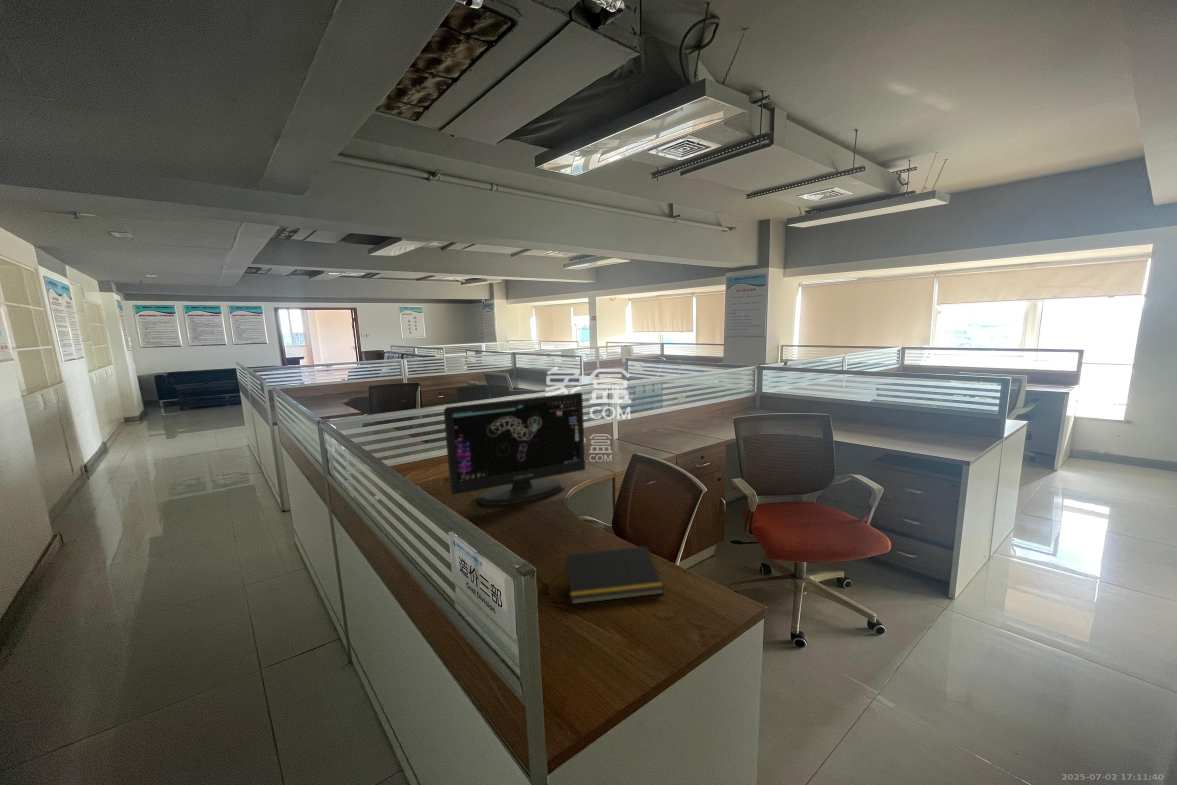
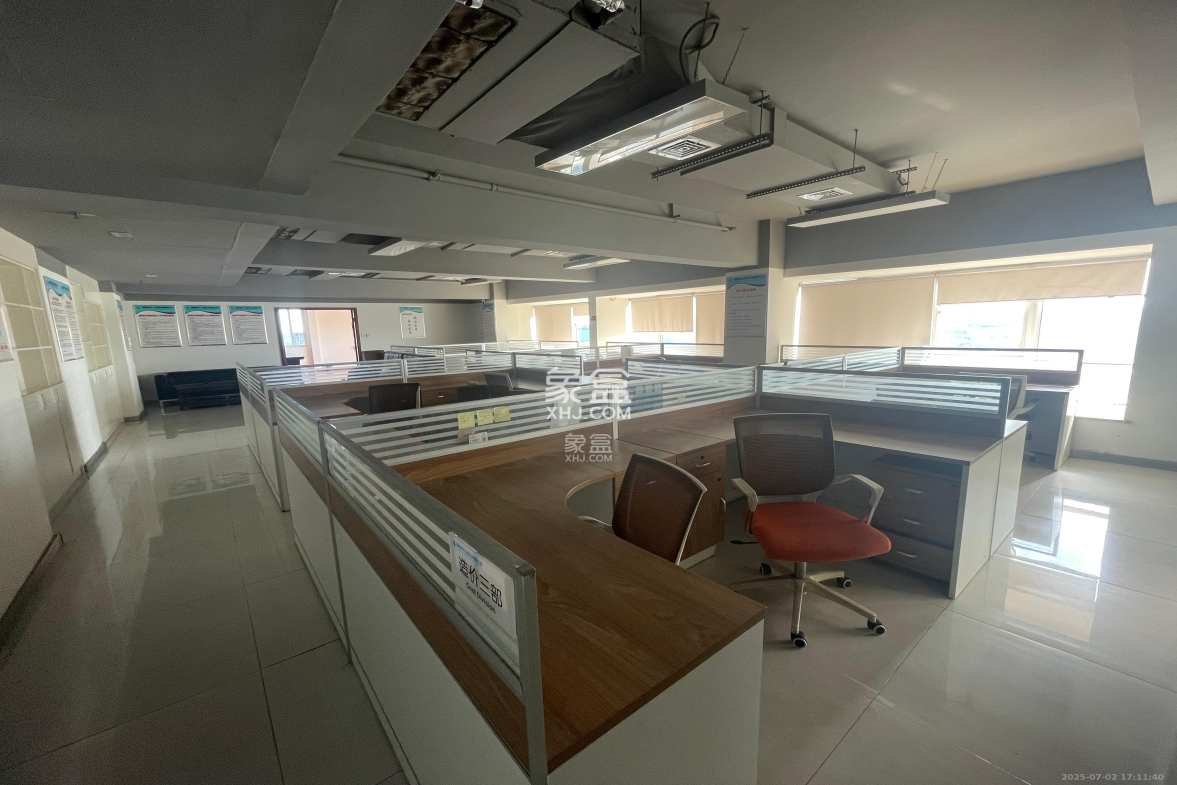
- notepad (612, 572)
- computer monitor (519, 446)
